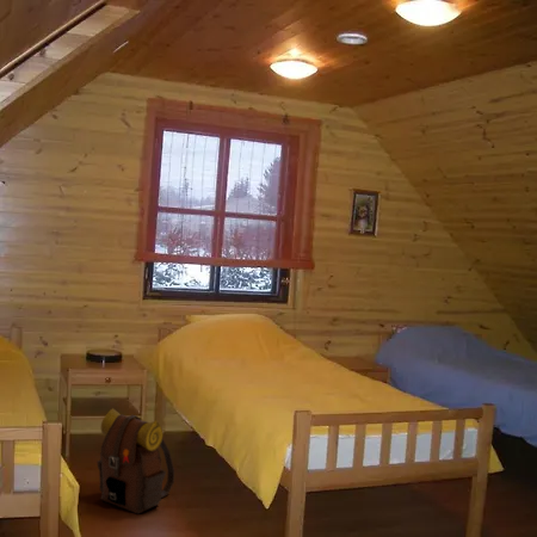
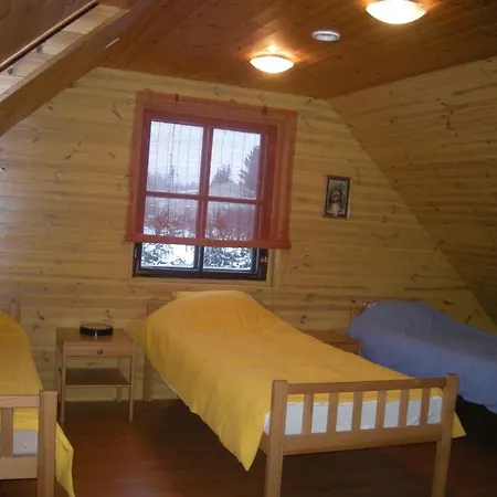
- backpack (140, 456)
